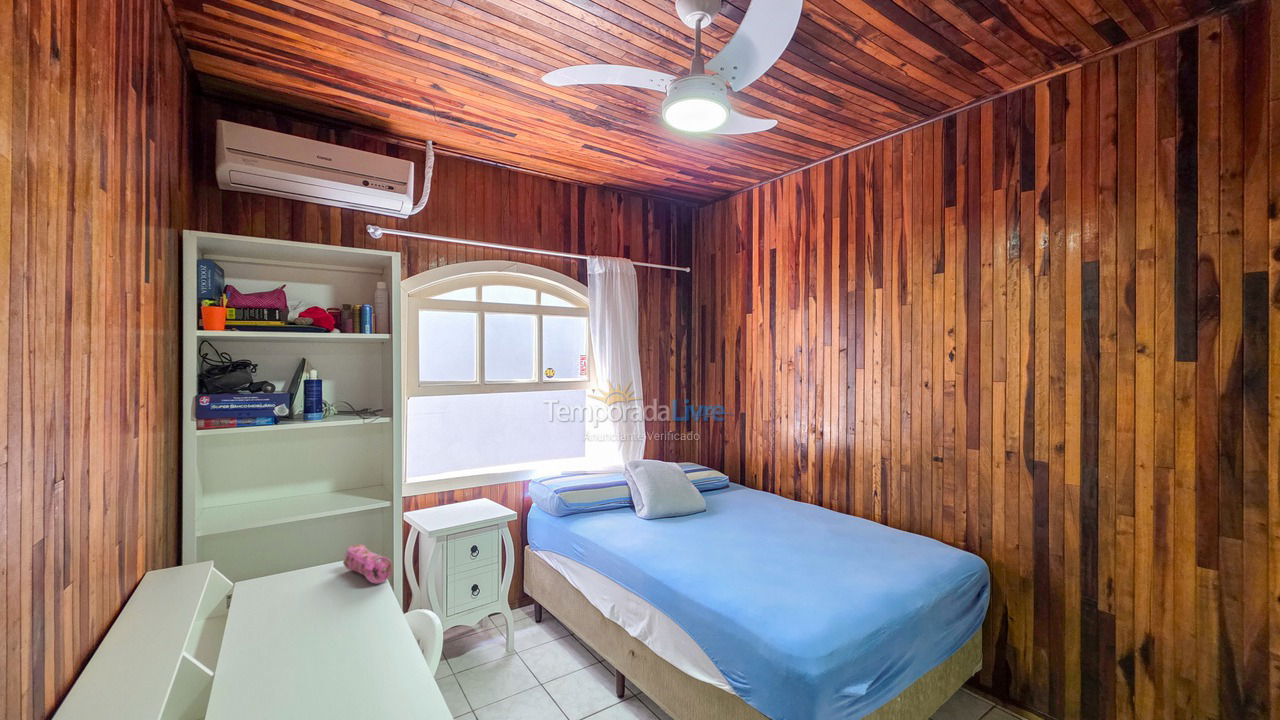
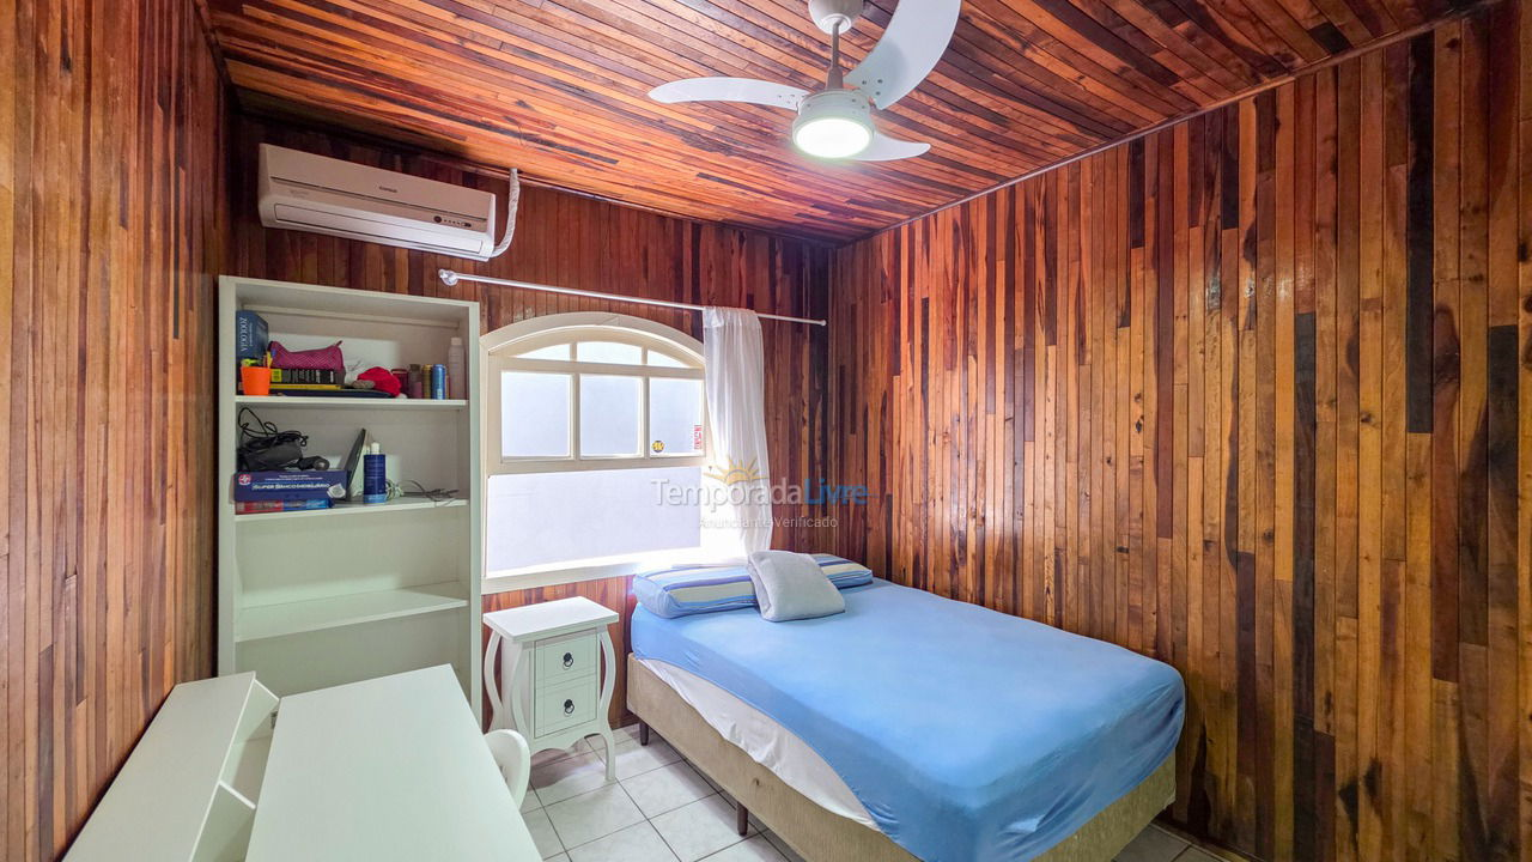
- pencil case (367, 563)
